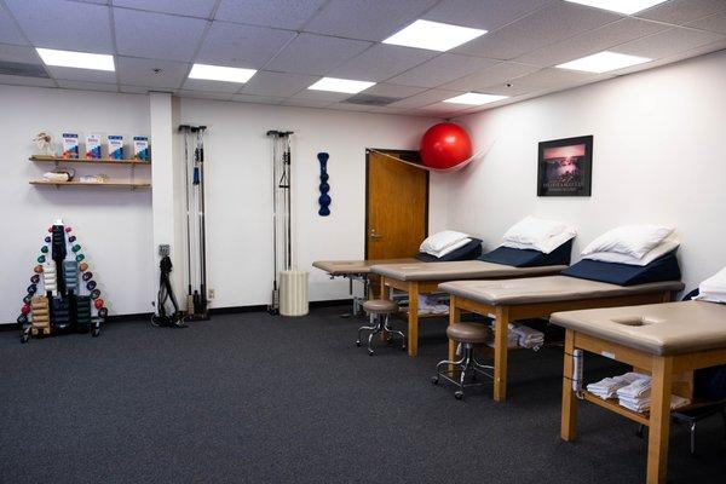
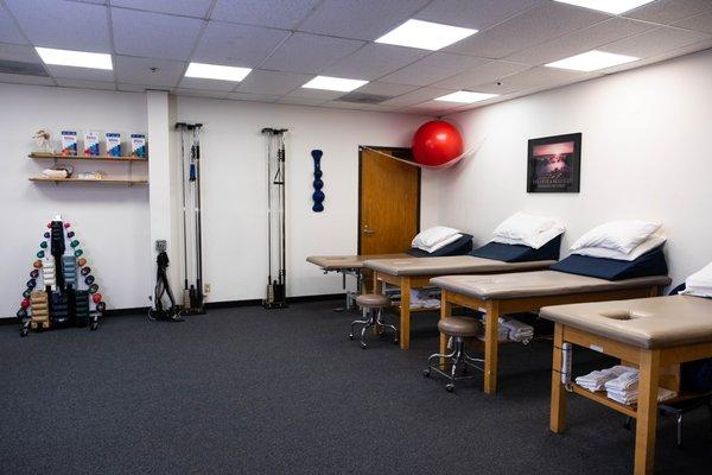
- laundry hamper (293, 288)
